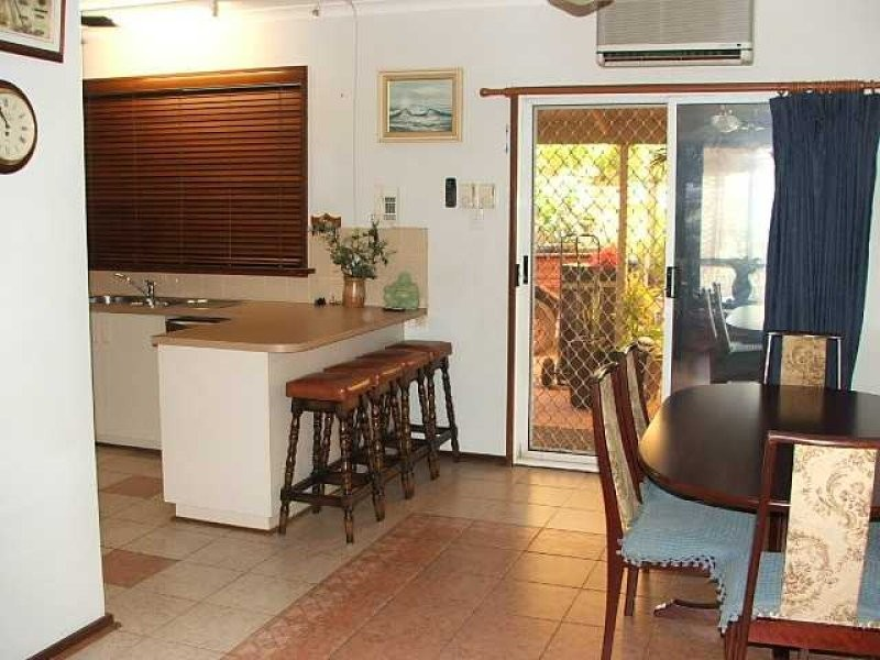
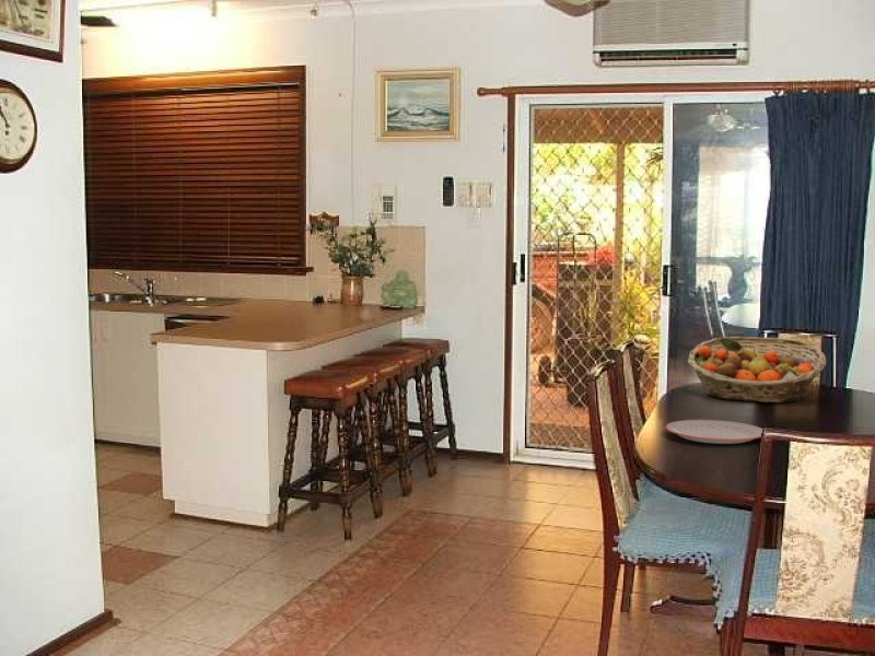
+ plate (714, 432)
+ fruit basket (755, 368)
